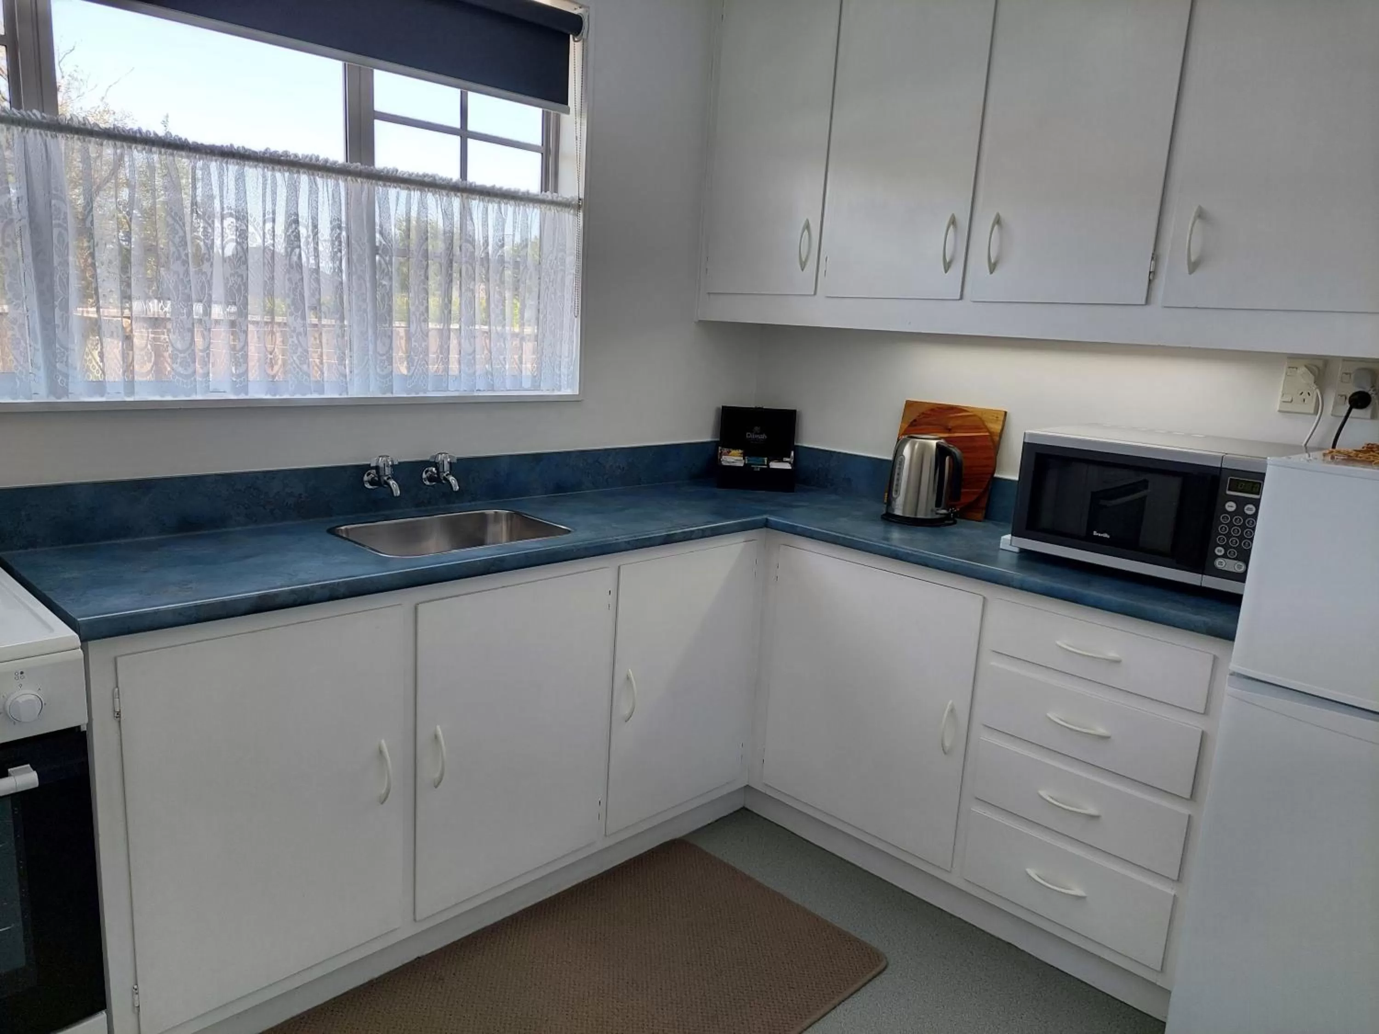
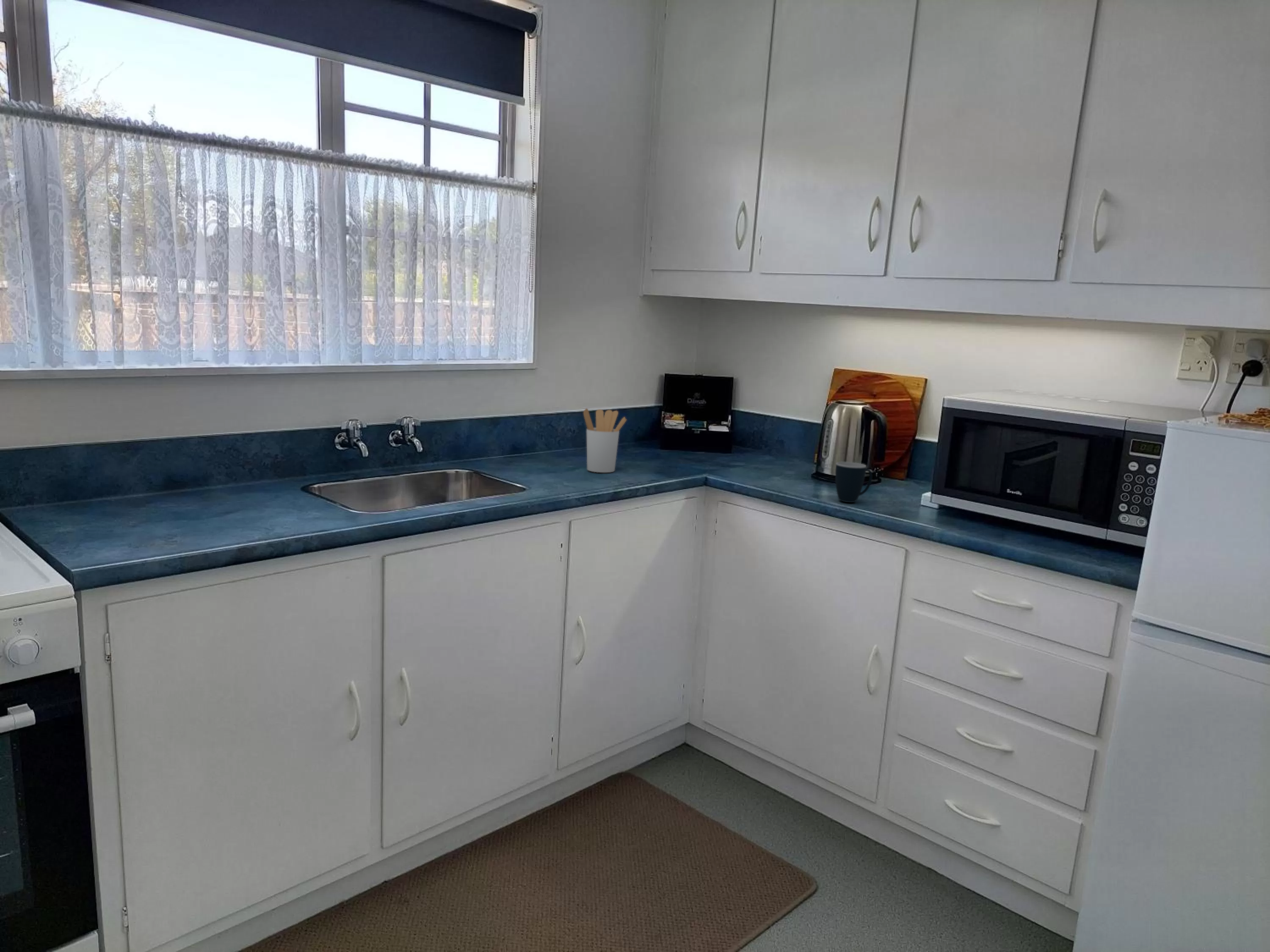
+ utensil holder (603, 439)
+ mug (854, 482)
